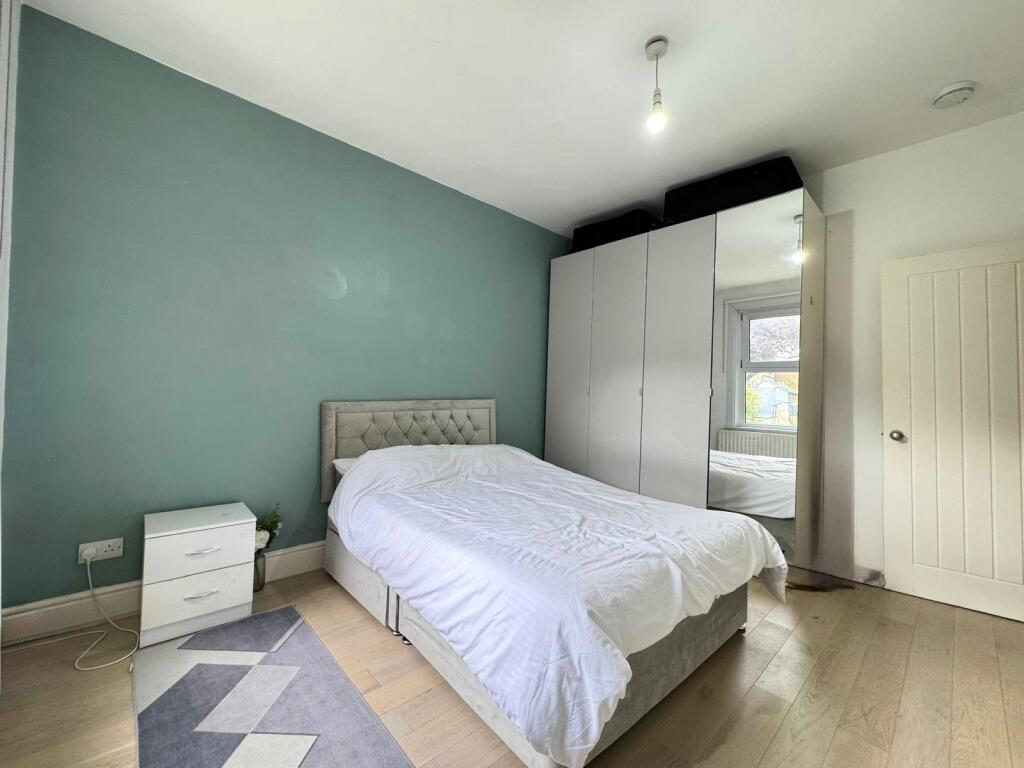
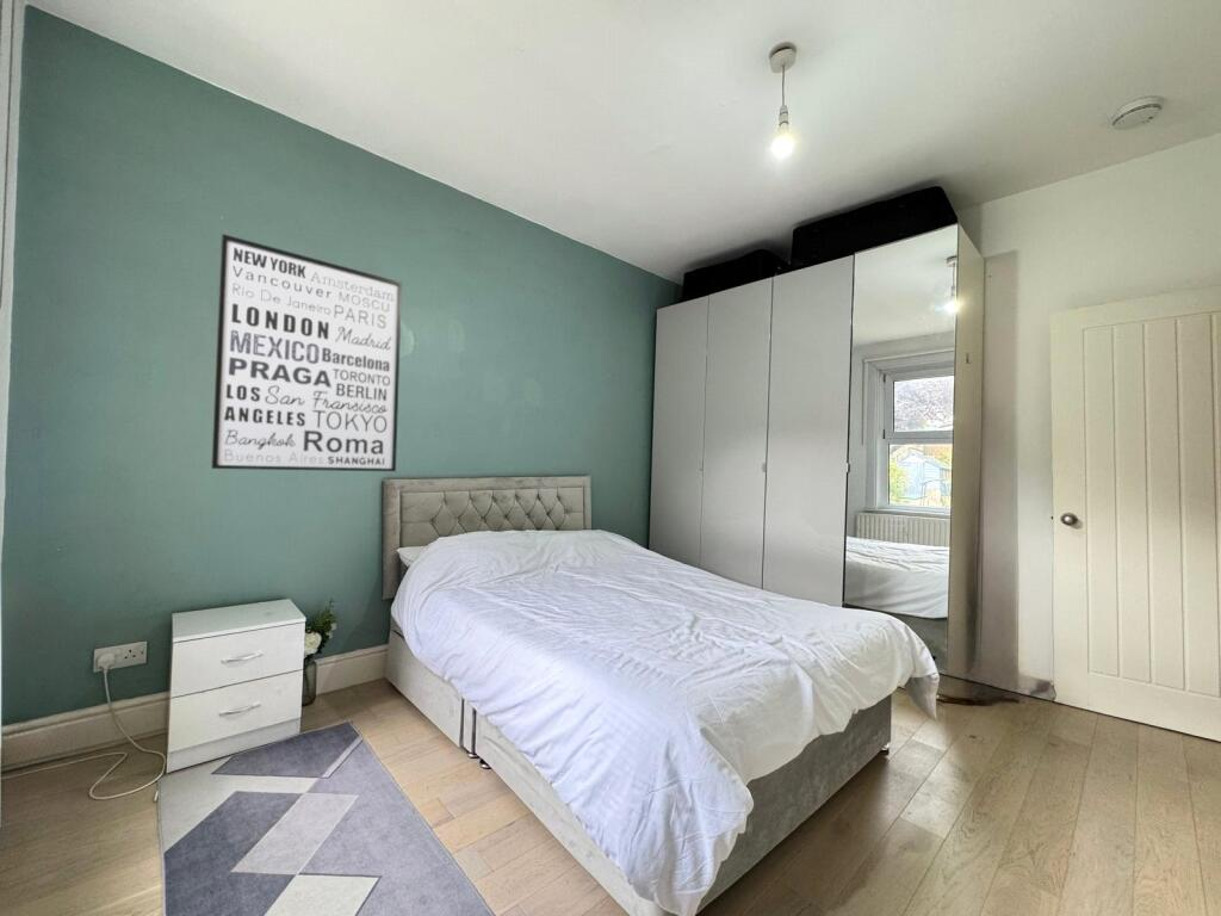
+ wall art (316, 365)
